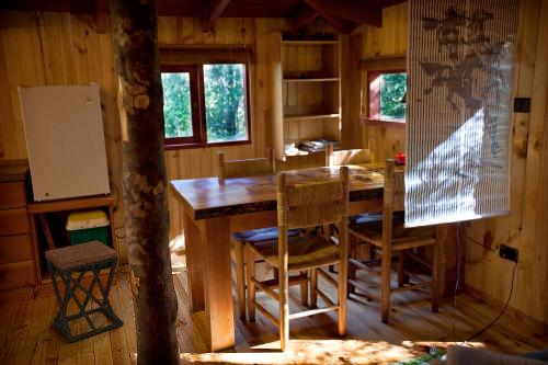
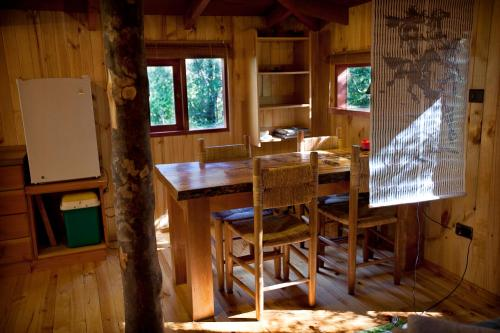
- stool (84, 288)
